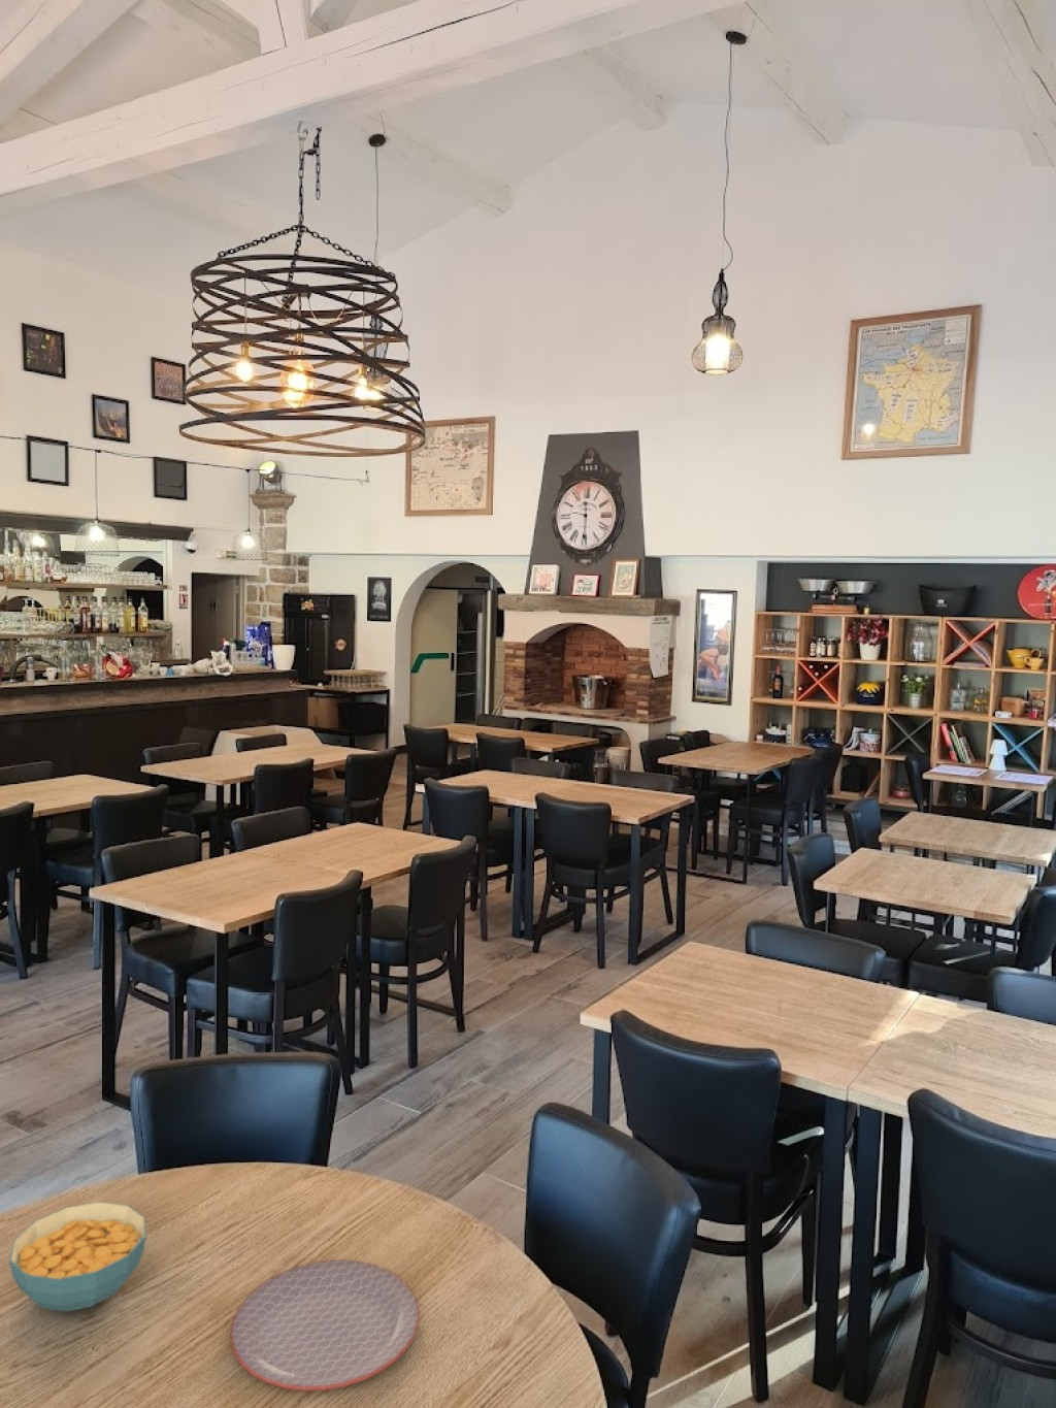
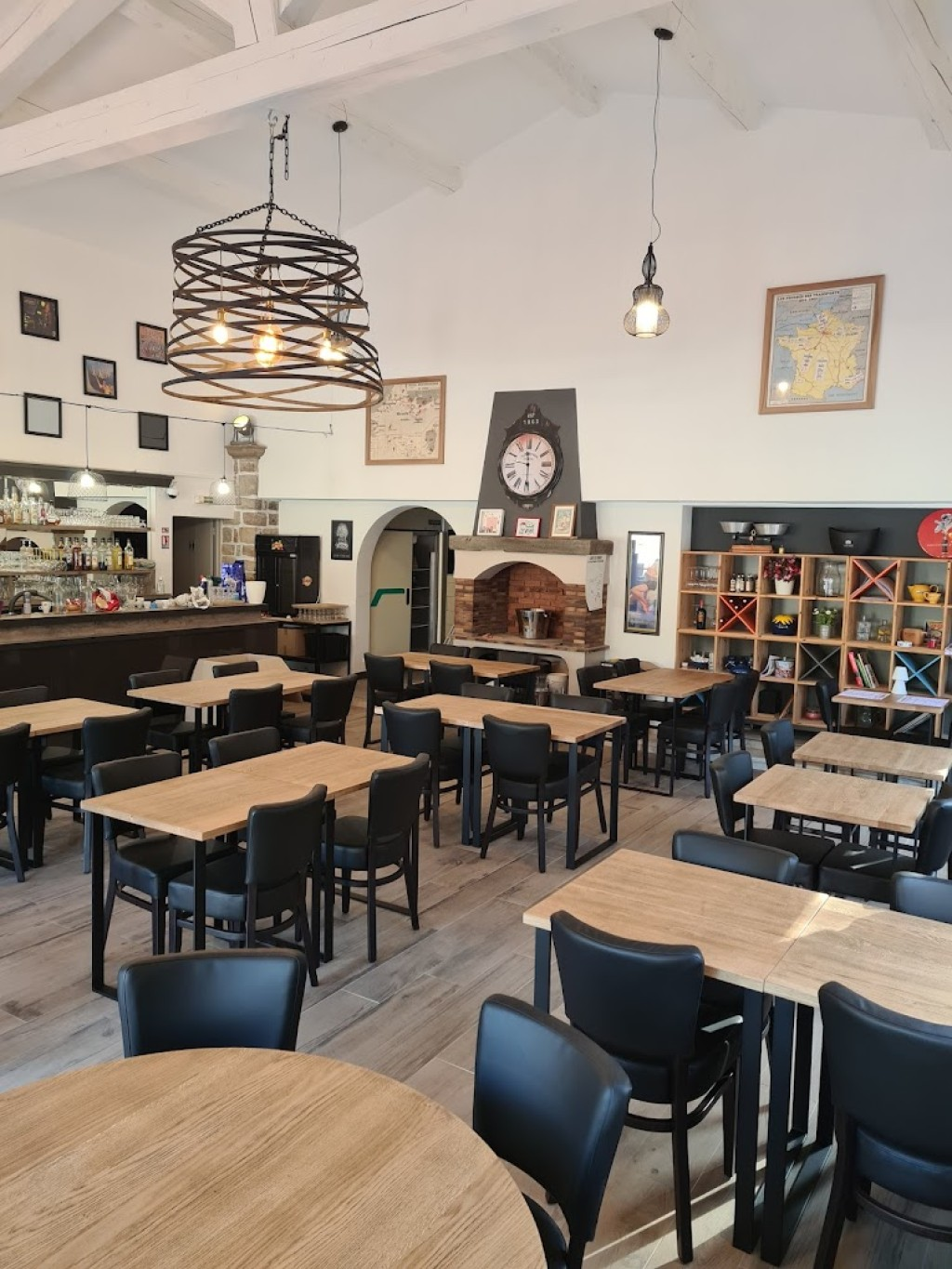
- plate (326, 1325)
- cereal bowl (81, 1267)
